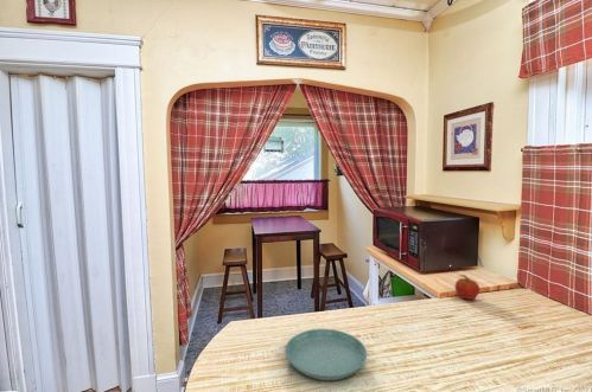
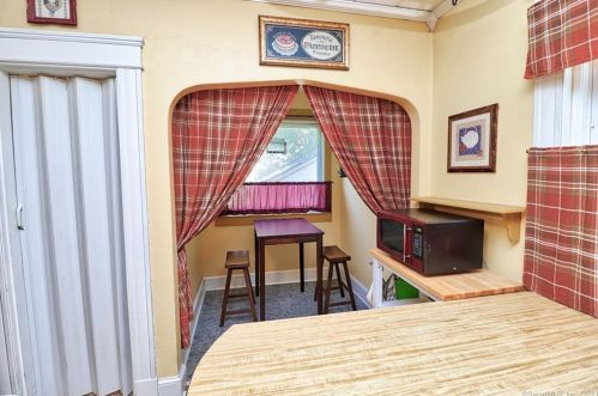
- saucer (325, 353)
- fruit (466, 287)
